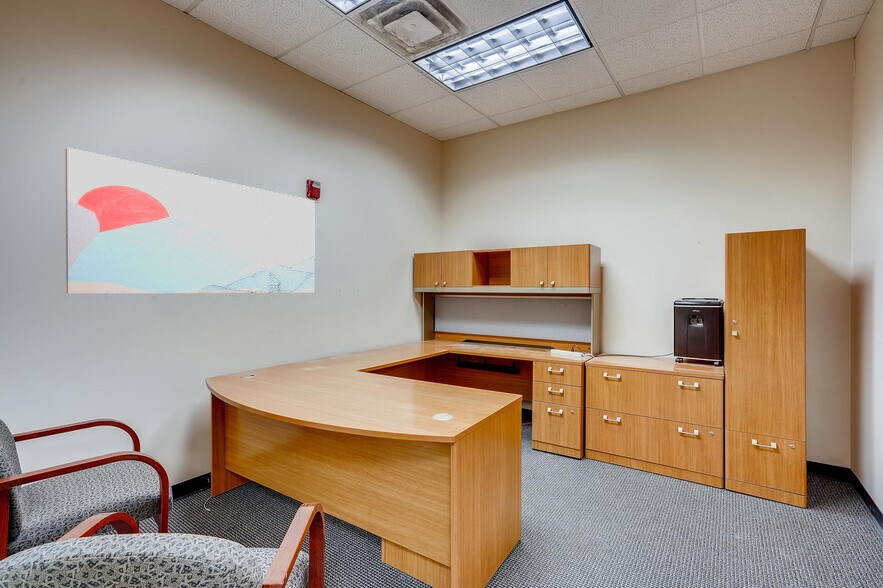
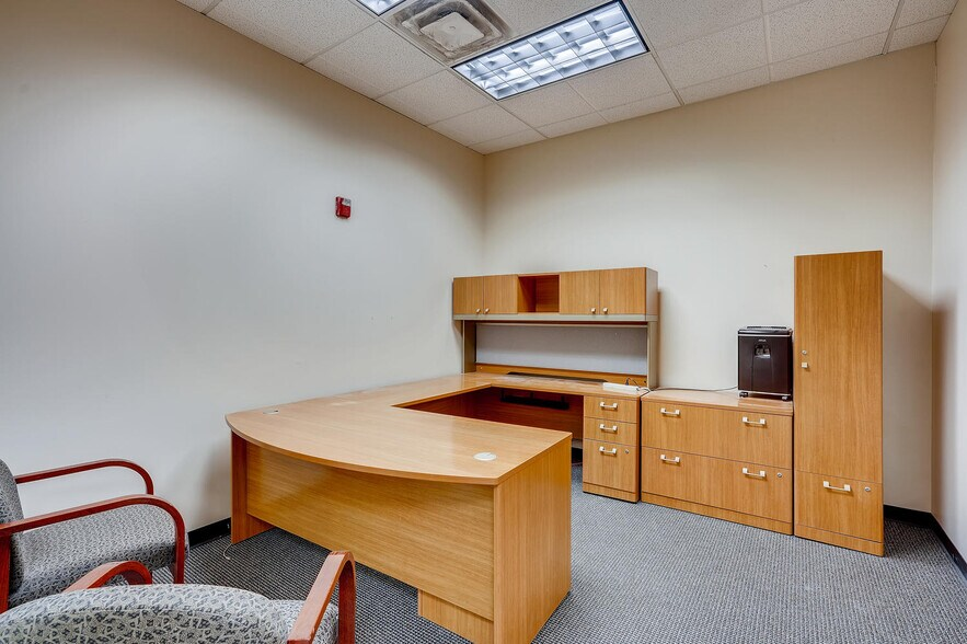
- wall art (217, 236)
